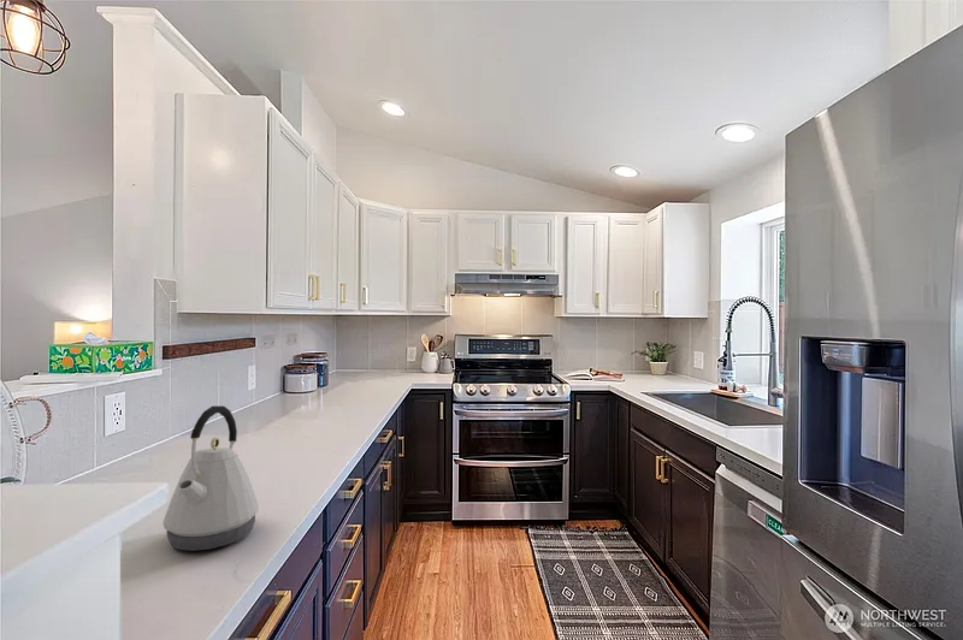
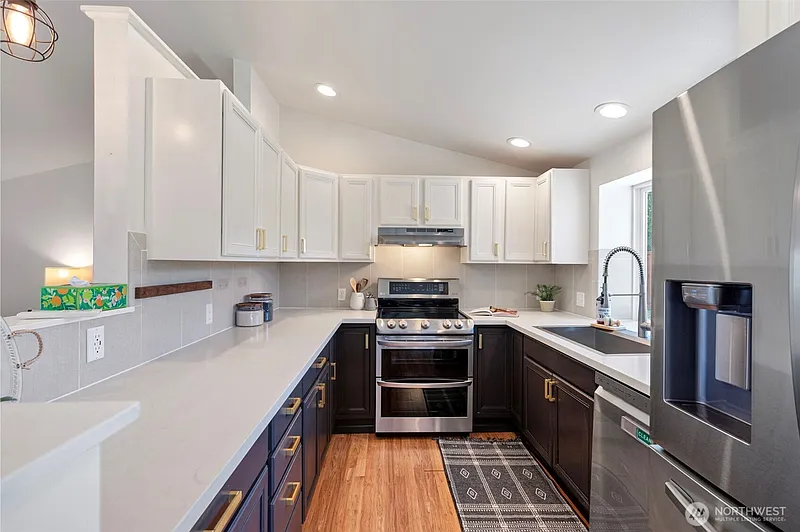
- kettle (212, 472)
